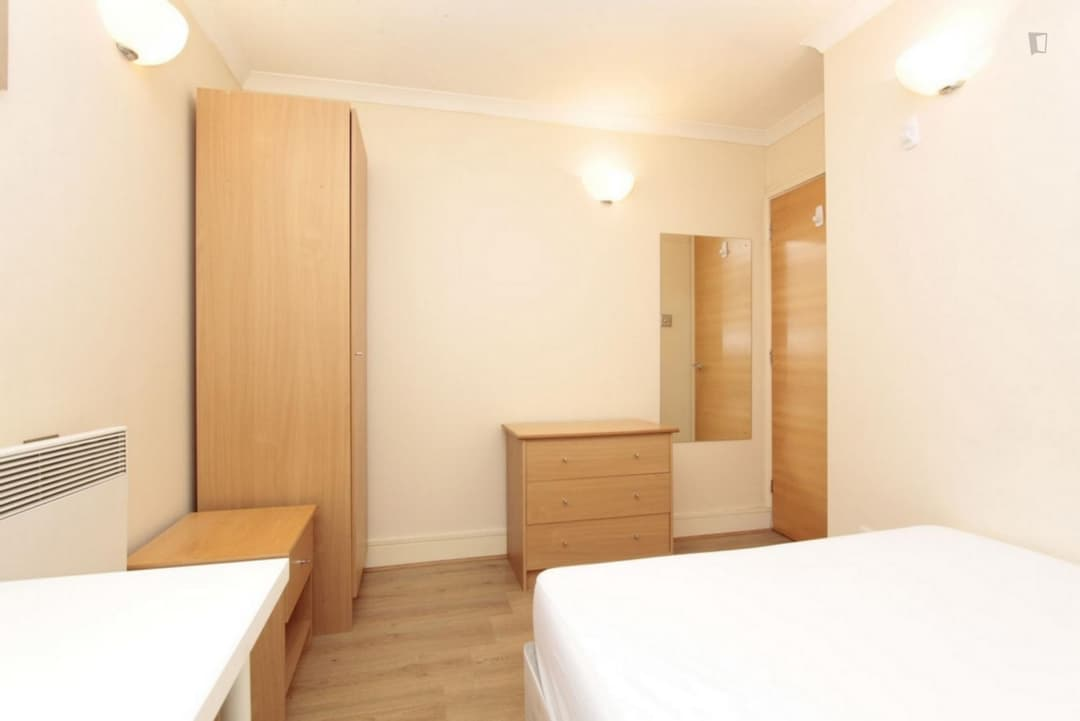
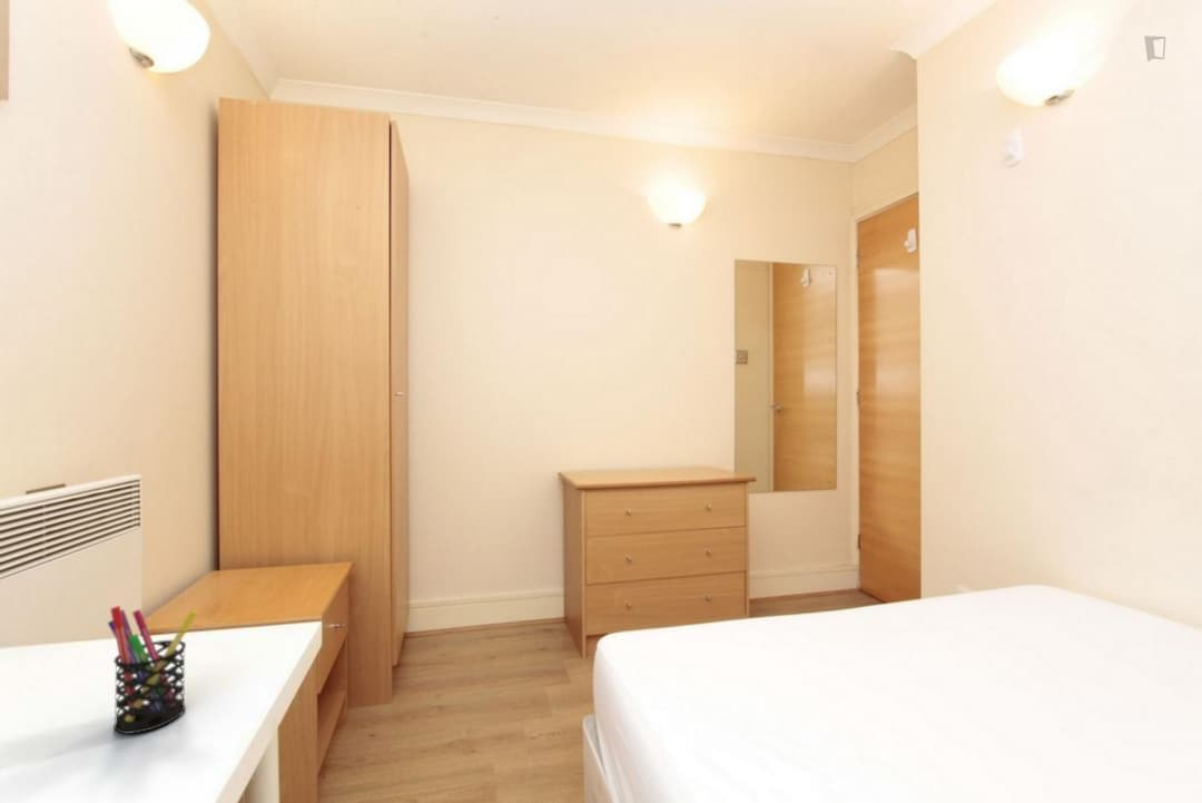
+ pen holder (144, 663)
